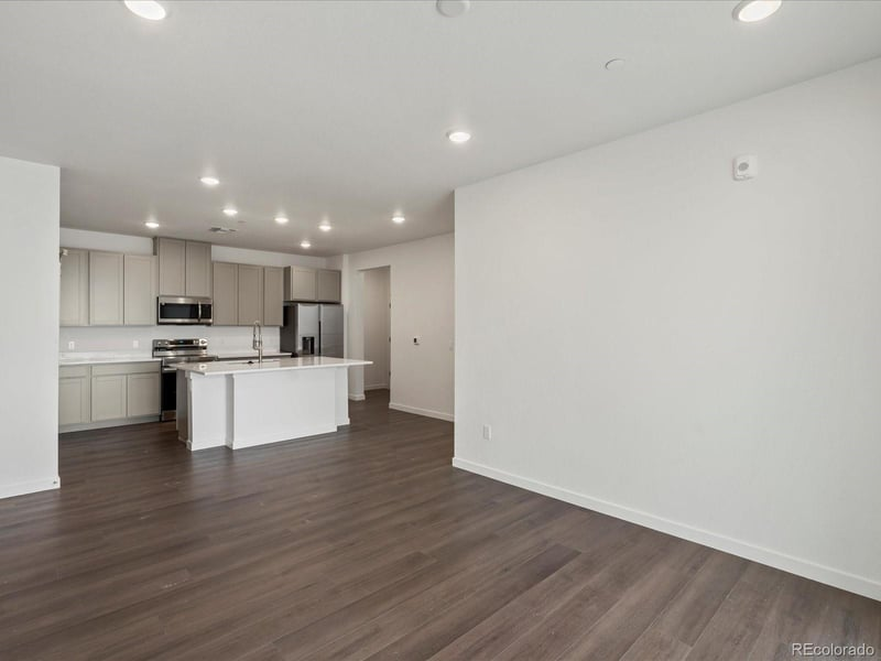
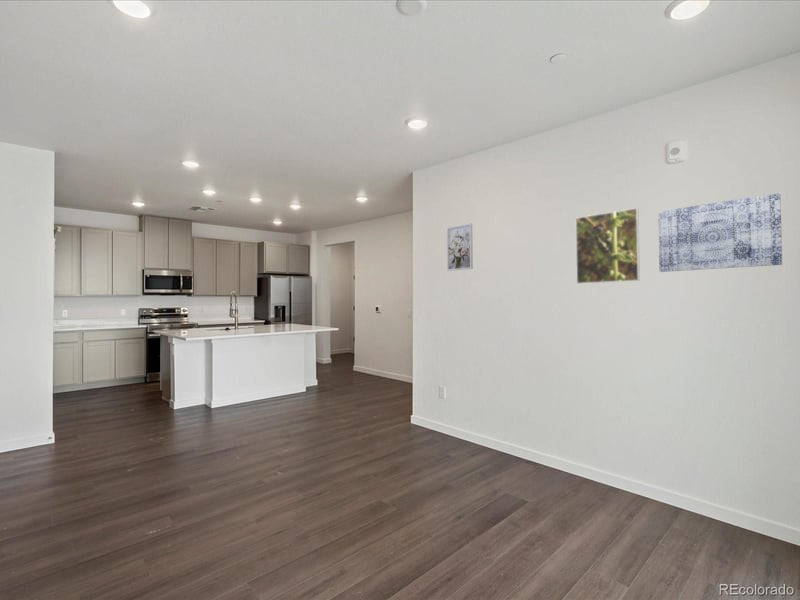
+ wall art (715, 235)
+ wall art (459, 247)
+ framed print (606, 247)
